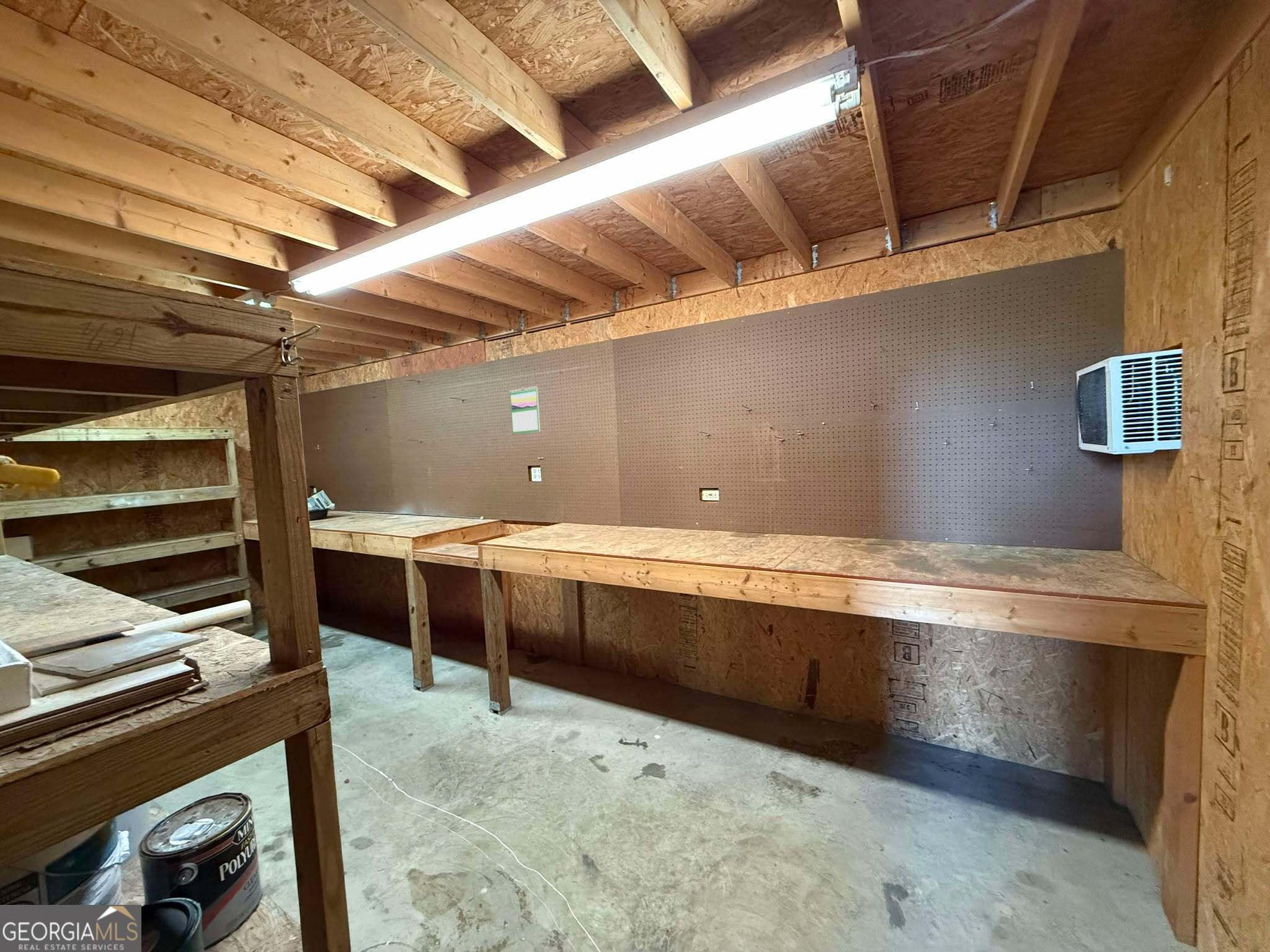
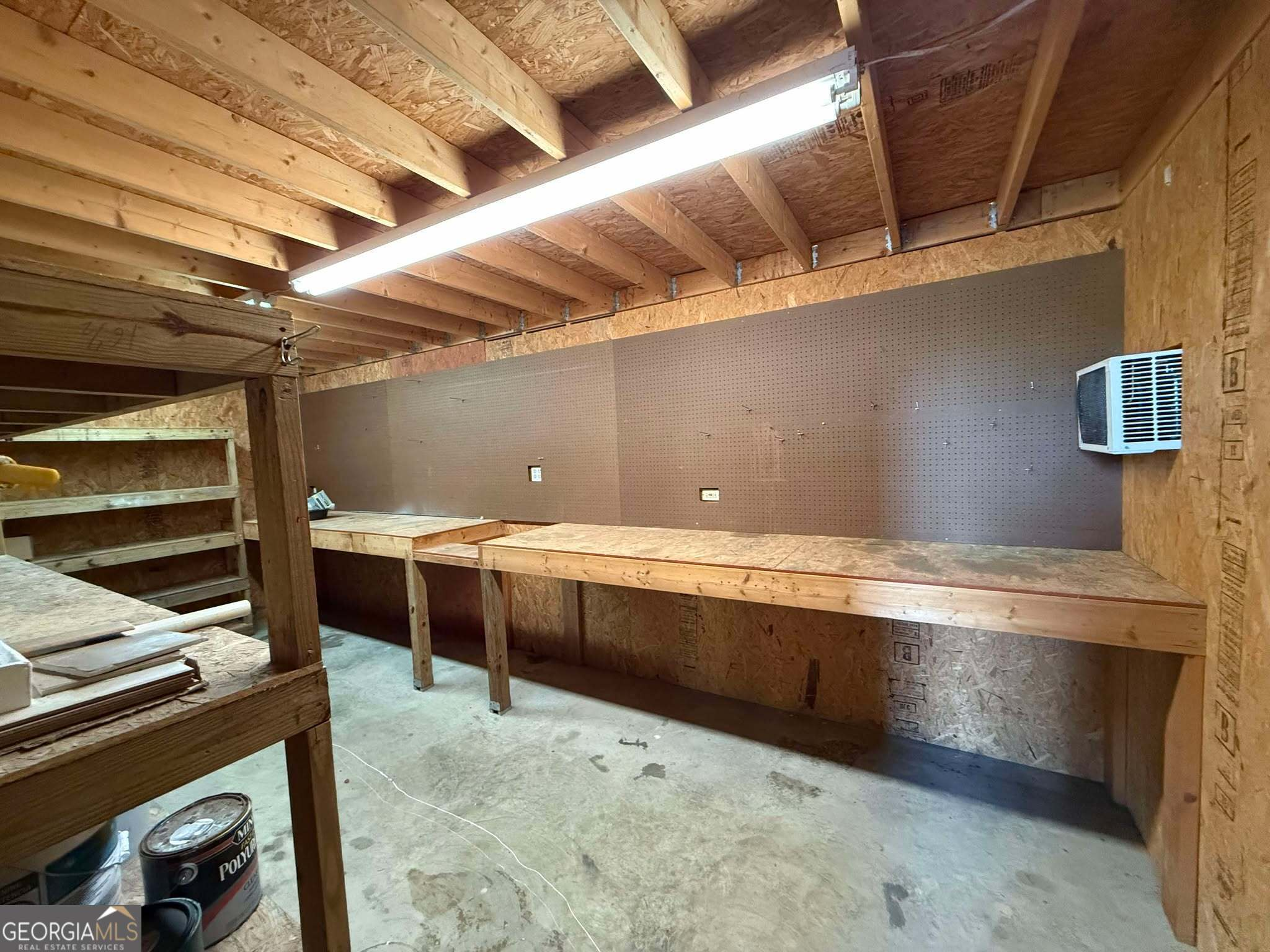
- calendar (524, 410)
